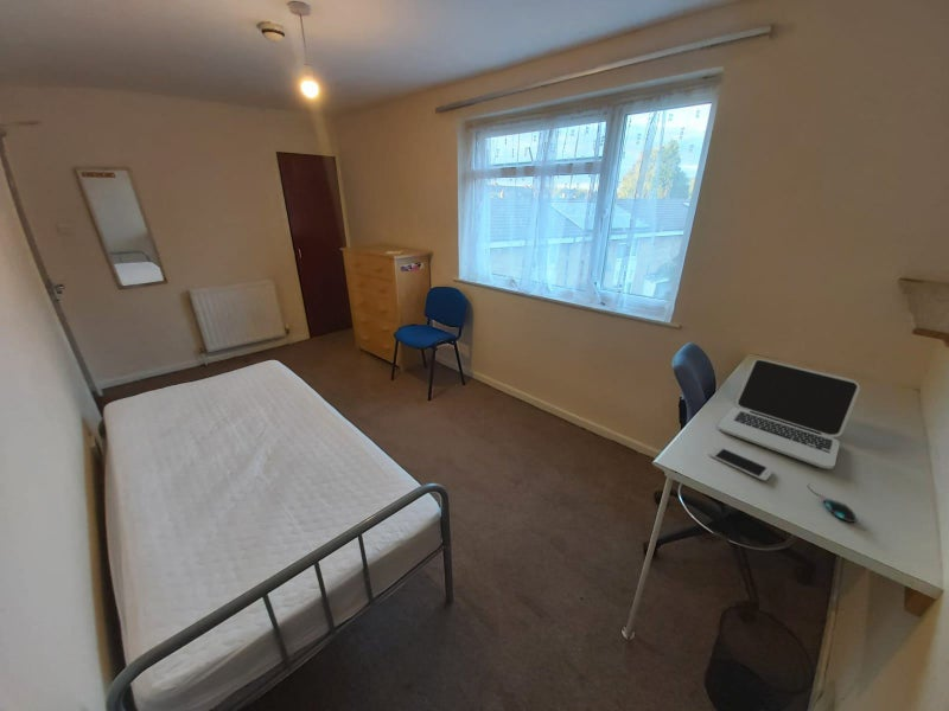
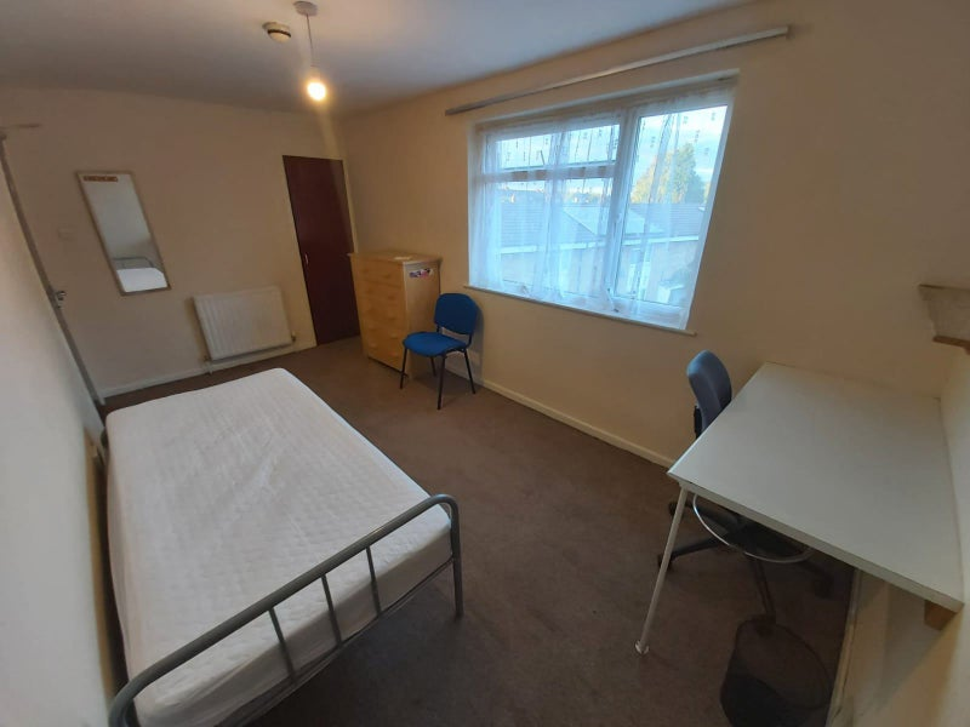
- mouse (828, 499)
- laptop (786, 405)
- smartphone (739, 462)
